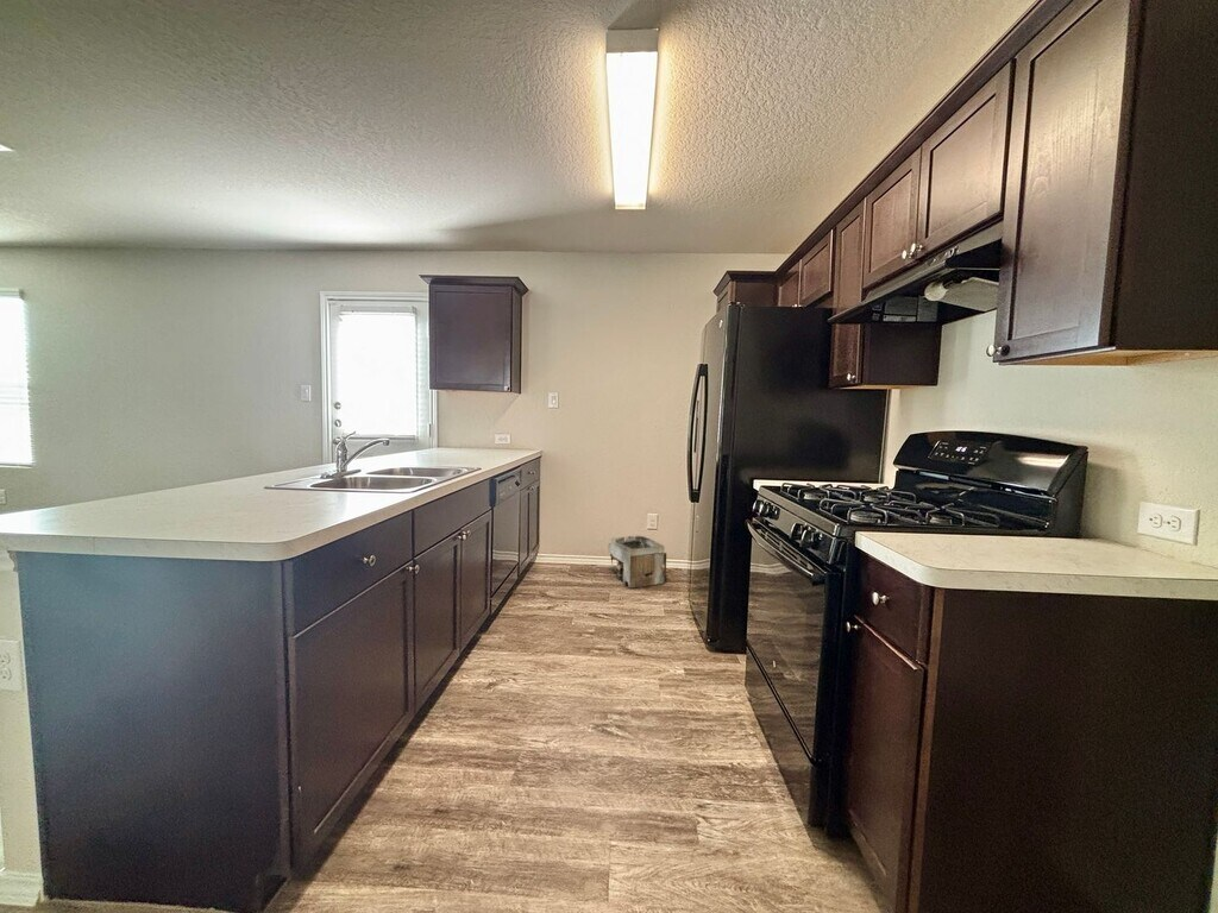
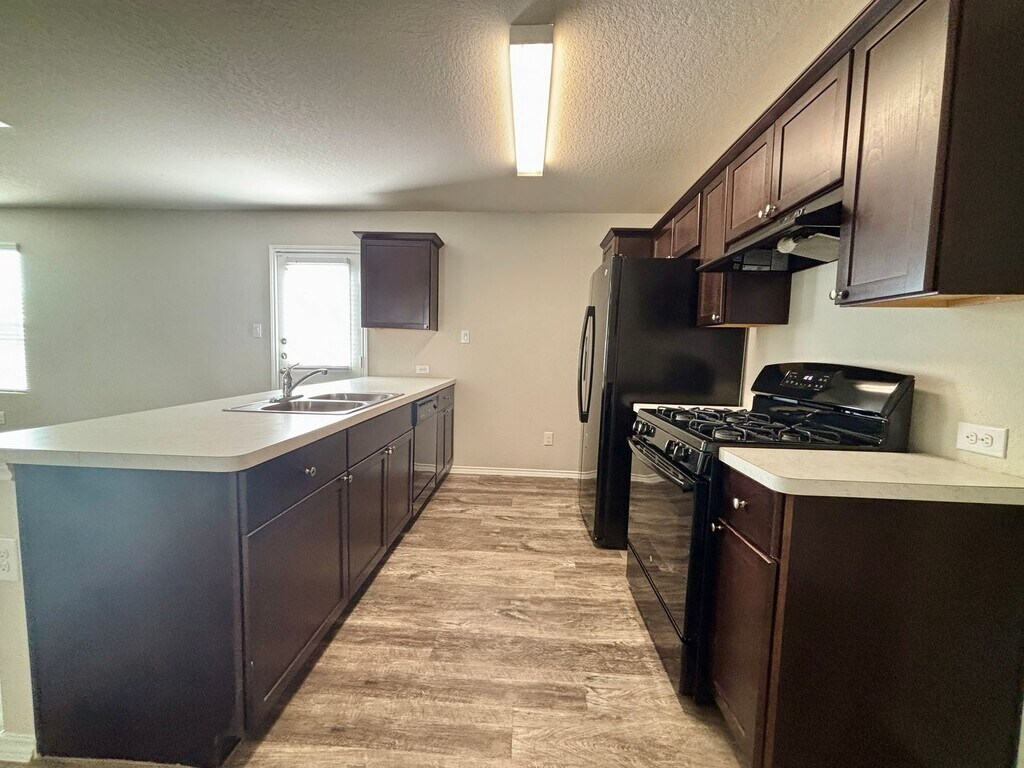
- storage bin (635, 559)
